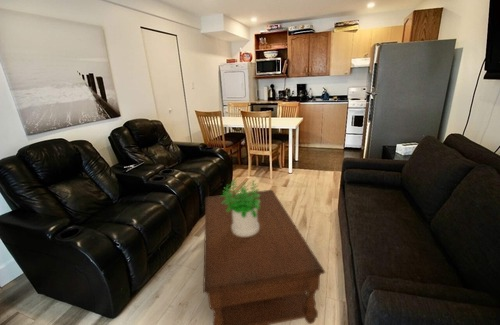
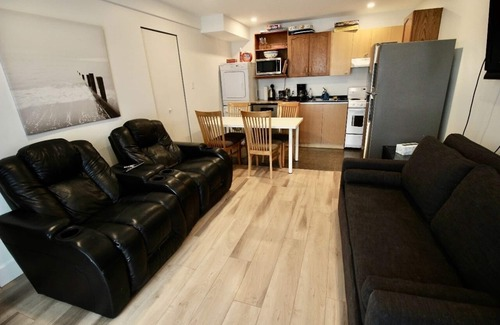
- coffee table (250, 247)
- potted plant (242, 207)
